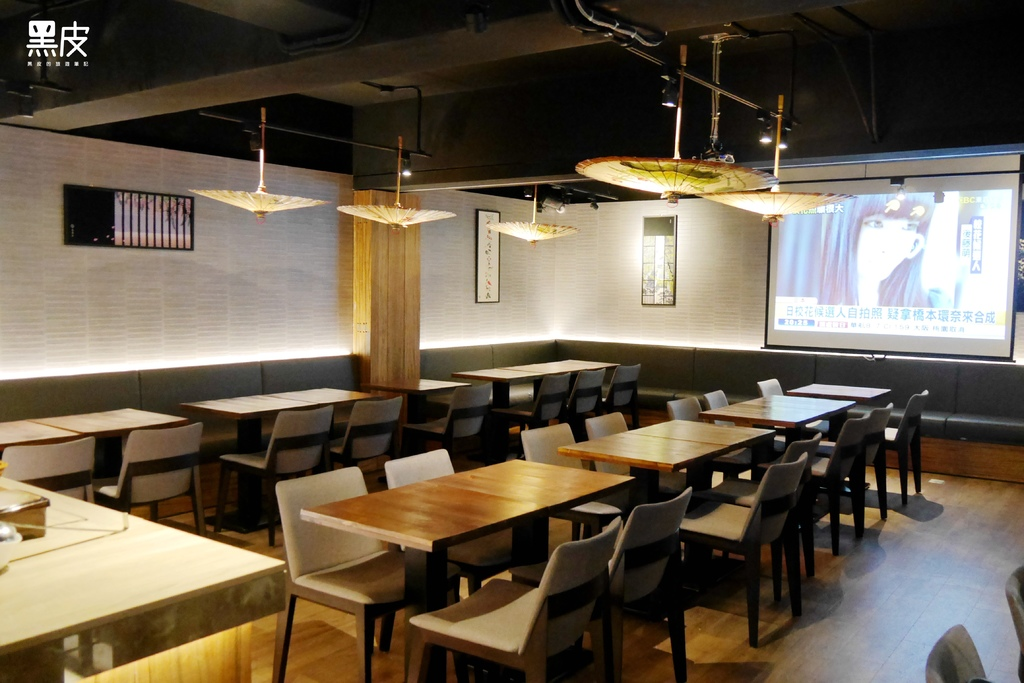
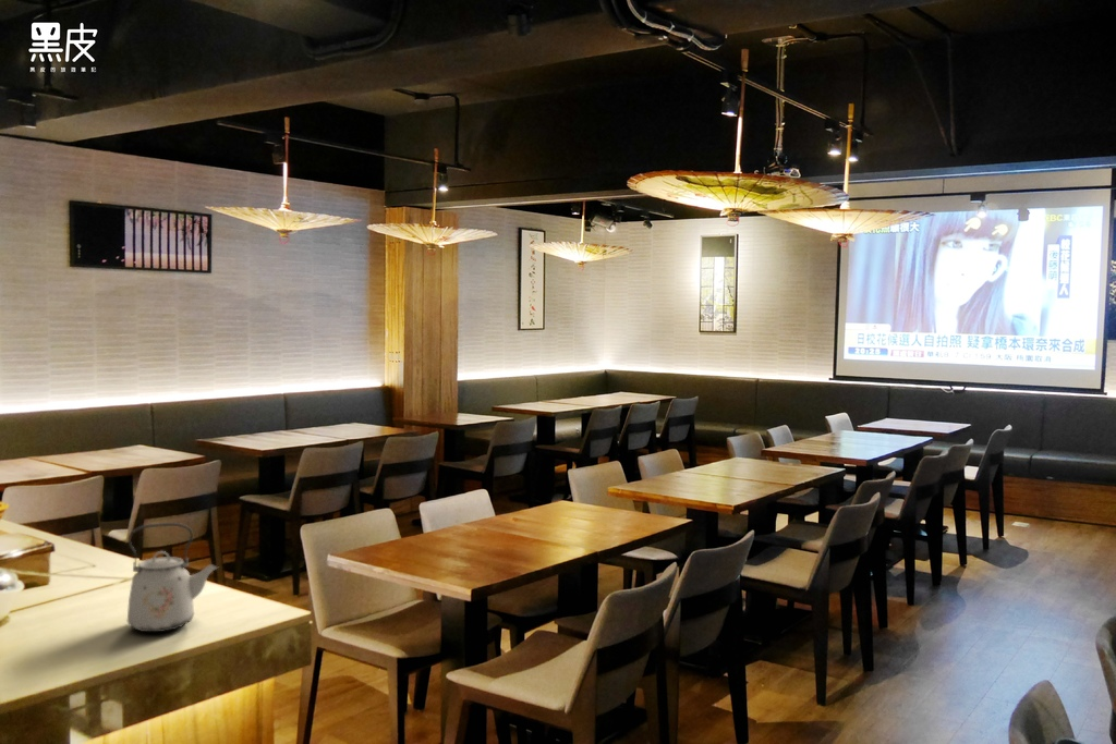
+ kettle (173, 573)
